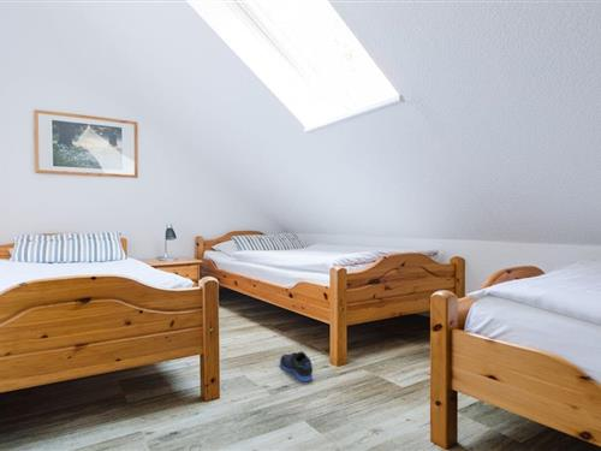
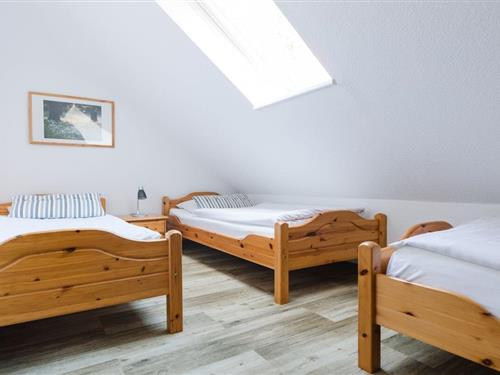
- sneaker (296, 360)
